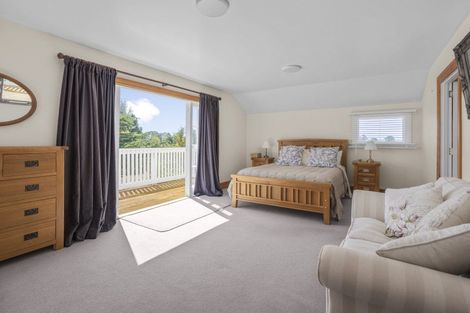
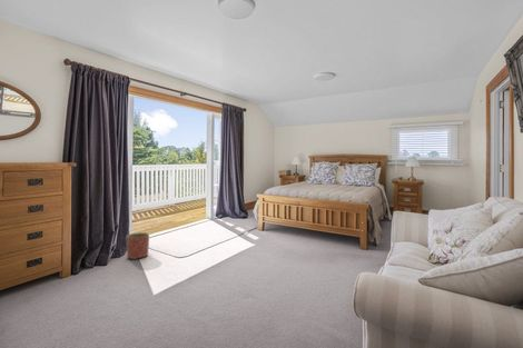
+ planter (137, 246)
